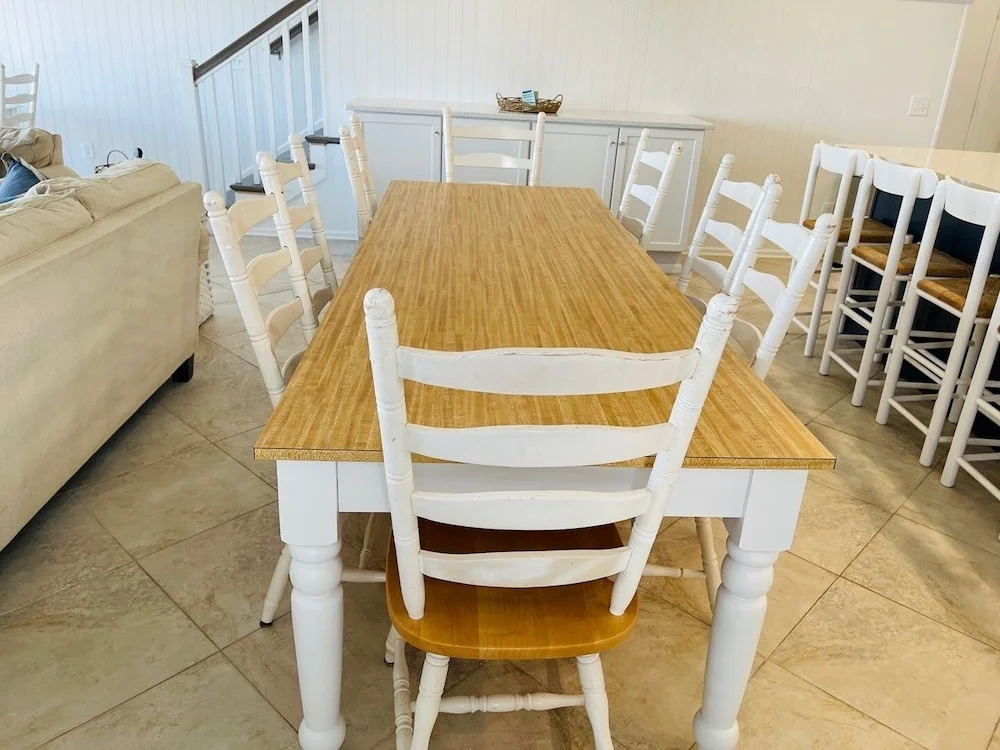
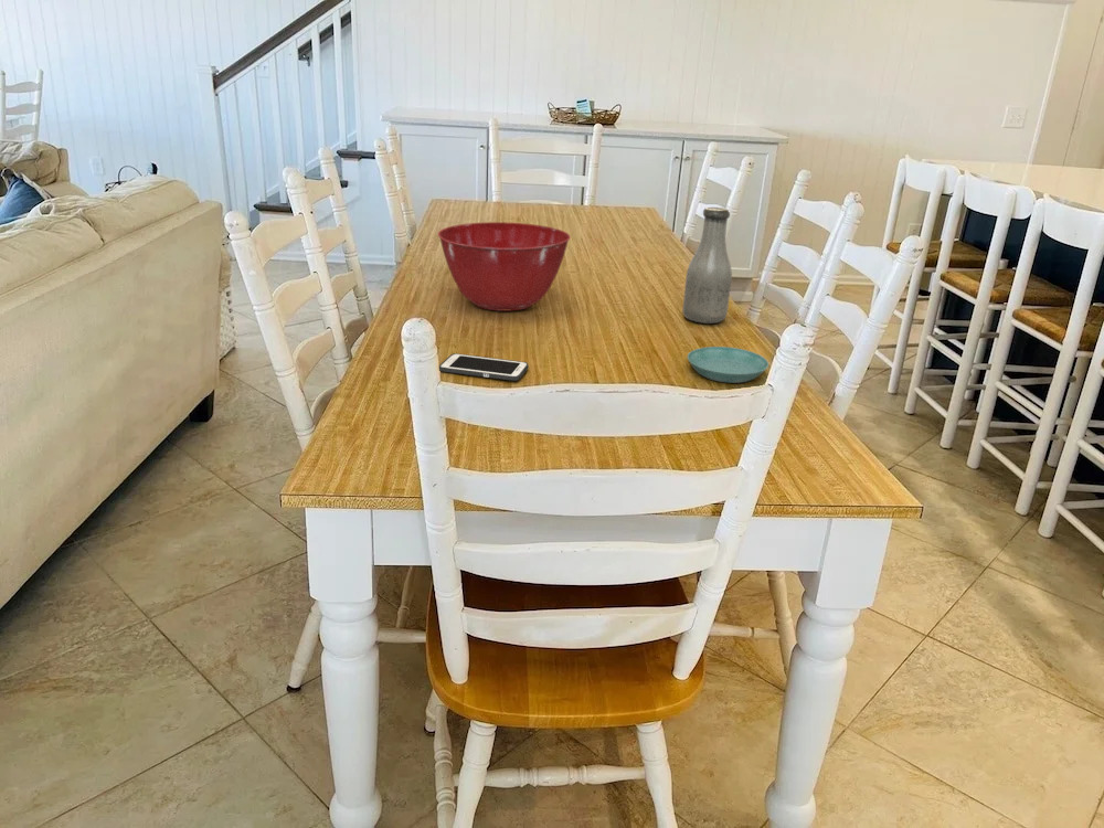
+ mixing bowl (503, 268)
+ saucer (726, 365)
+ bottle (710, 265)
+ cell phone (484, 367)
